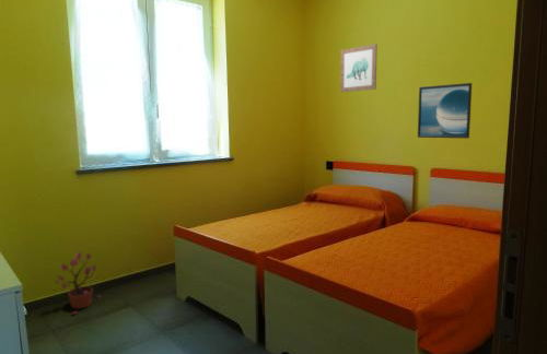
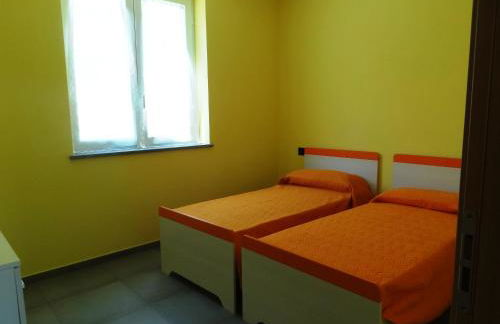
- wall art (358, 69)
- potted plant (80, 283)
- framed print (443, 111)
